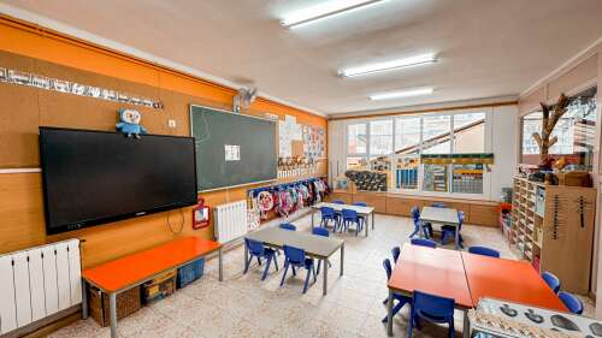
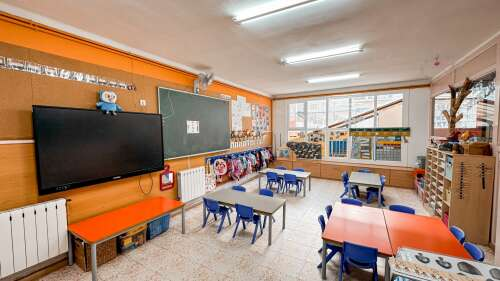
+ ceiling mobile (437, 63)
